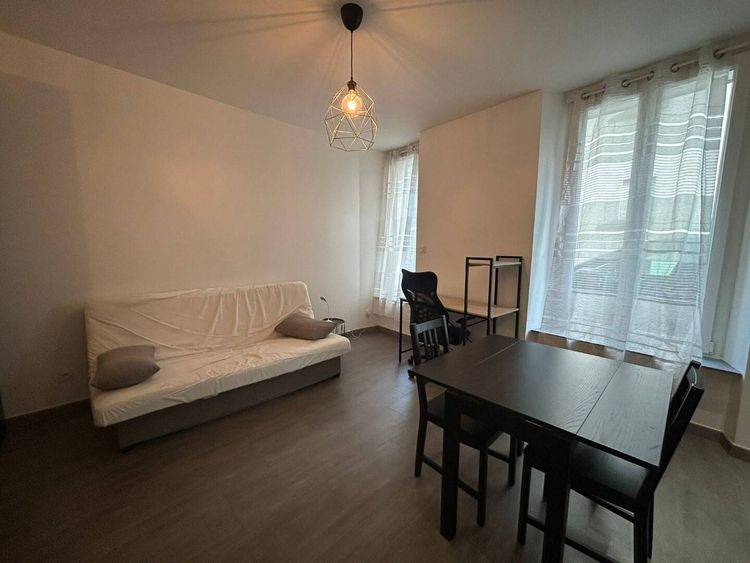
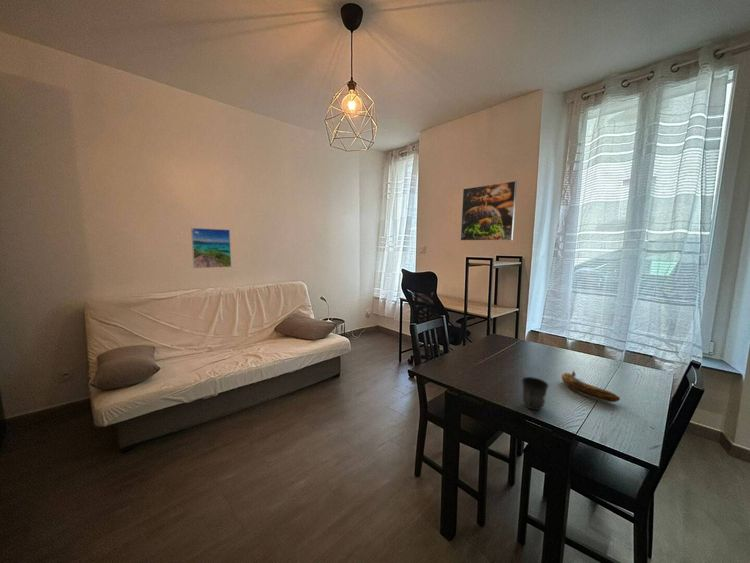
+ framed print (212, 248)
+ mug (532, 395)
+ banana (586, 384)
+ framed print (486, 213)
